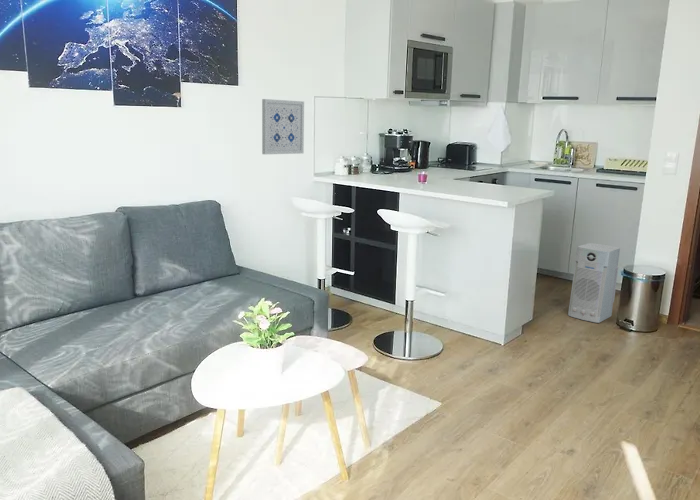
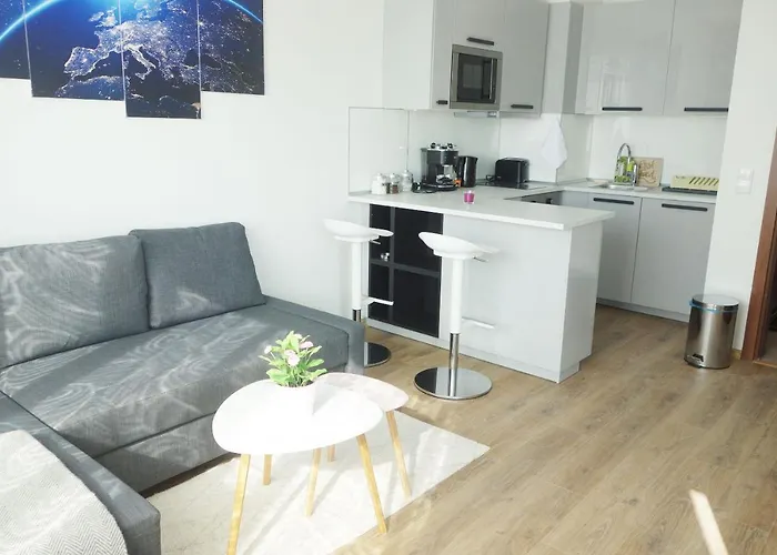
- air purifier (594, 281)
- wall art (283, 127)
